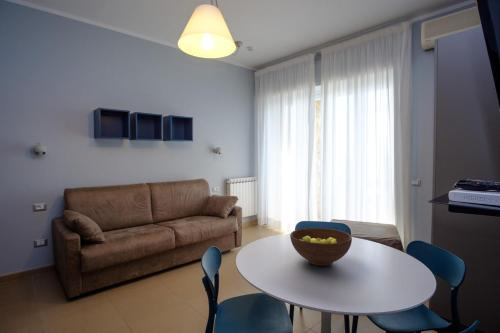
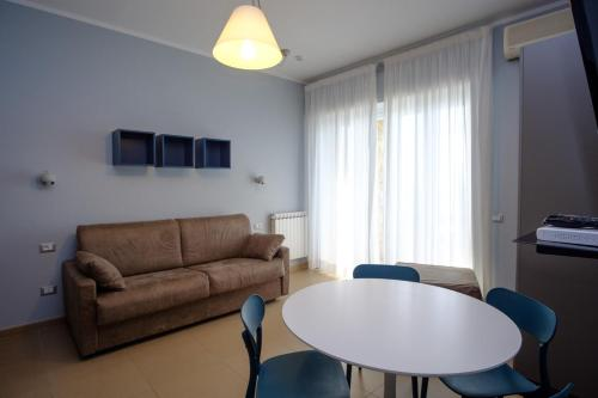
- fruit bowl (320, 248)
